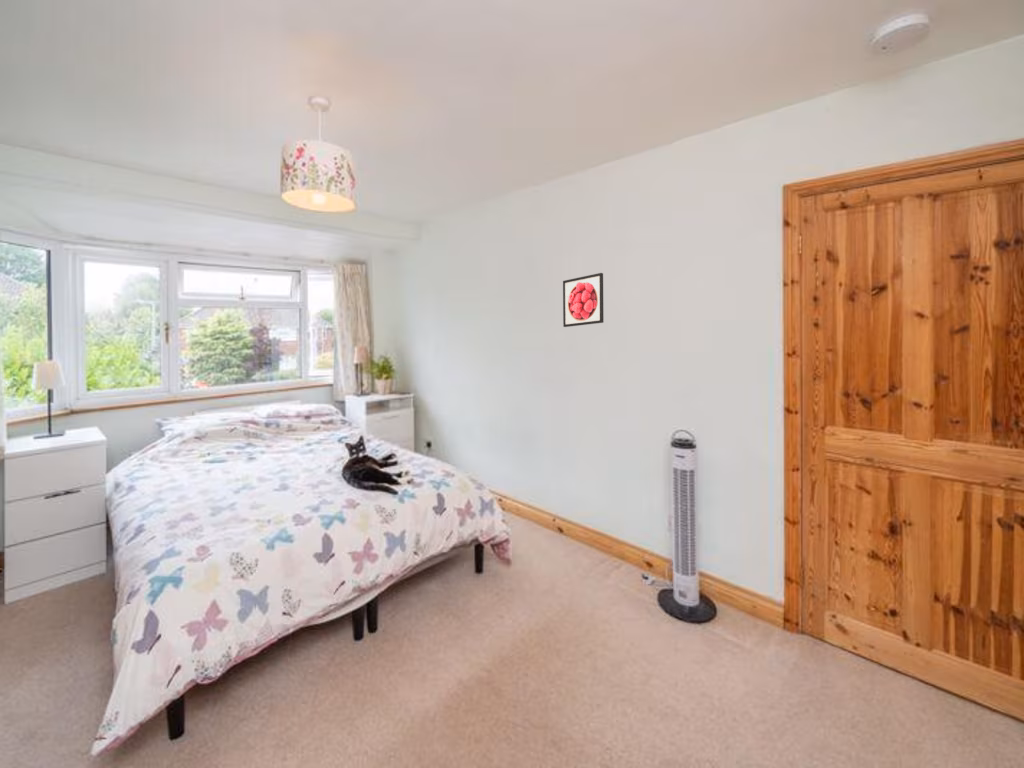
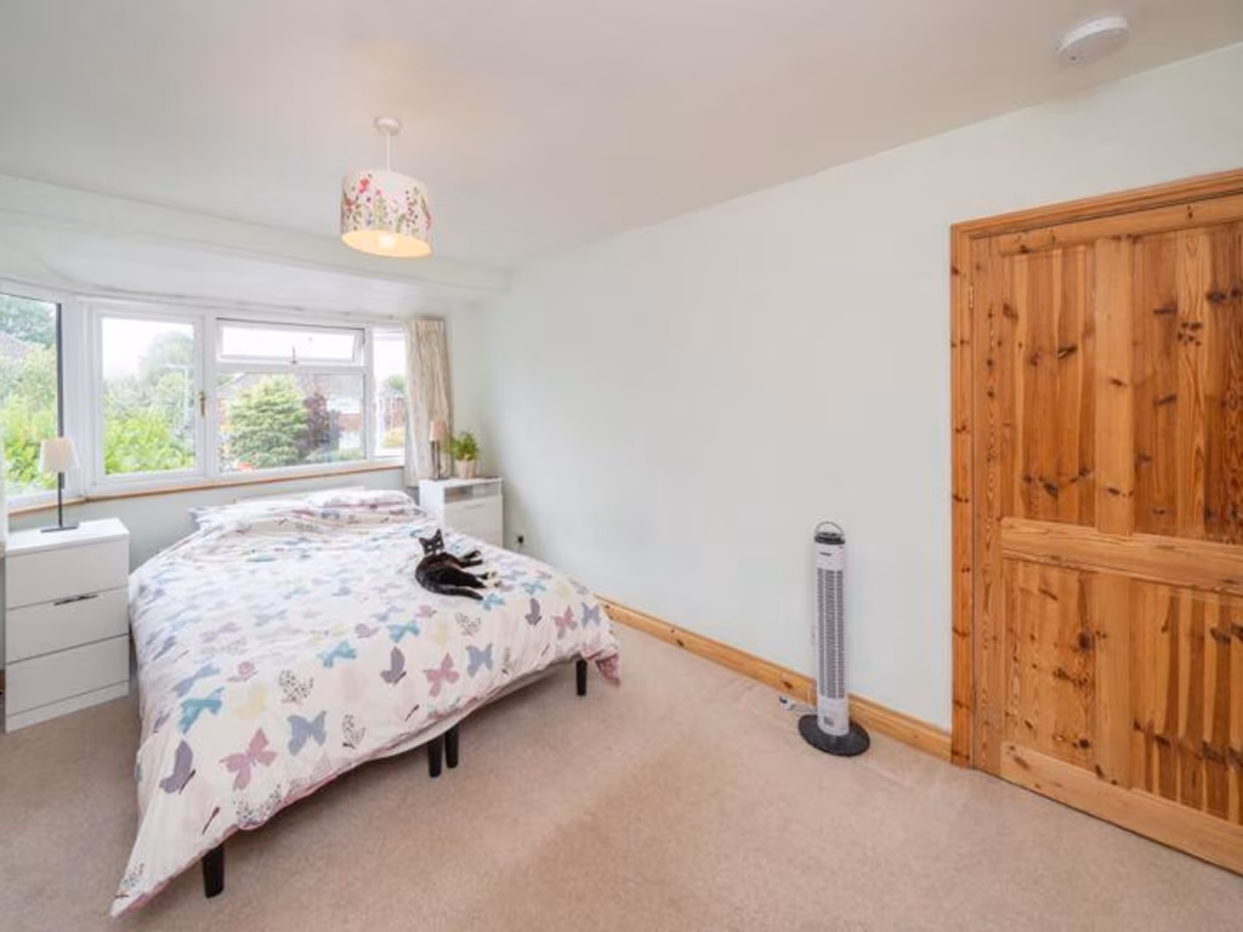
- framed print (582, 301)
